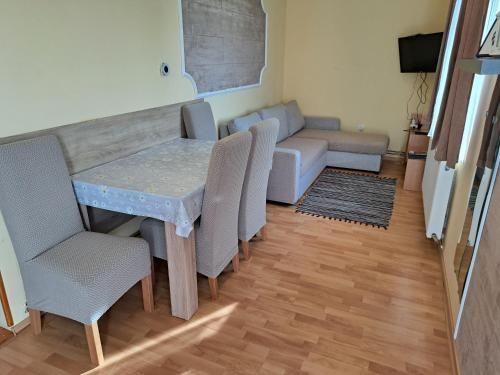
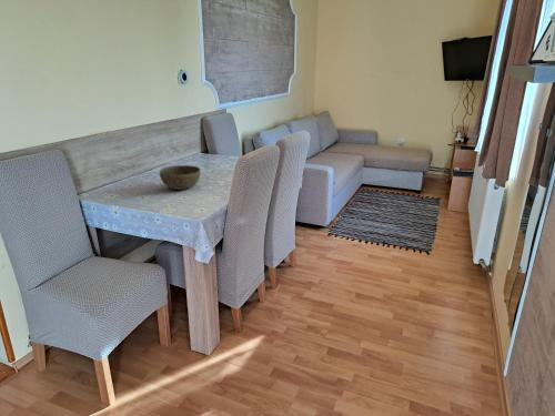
+ bowl (180, 179)
